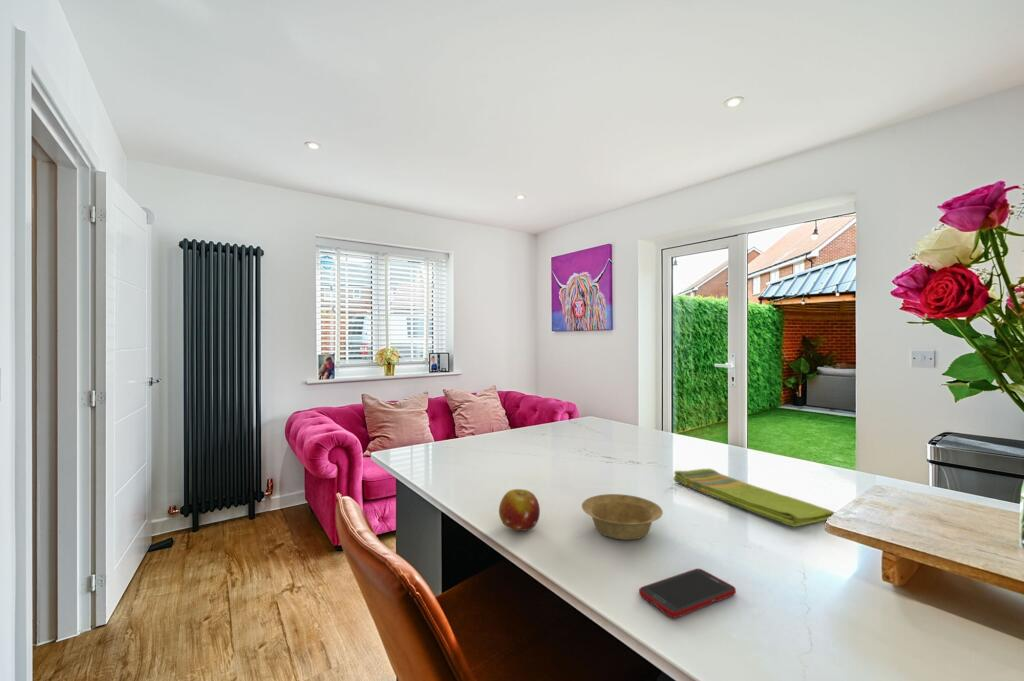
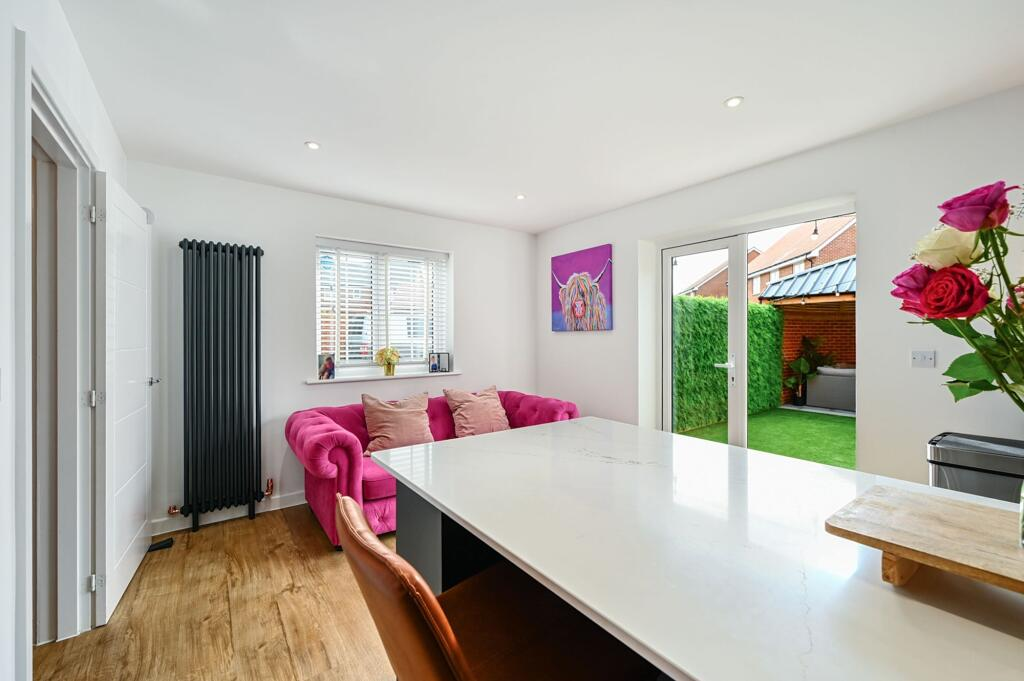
- dish towel (745, 491)
- bowl (621, 519)
- cell phone (687, 591)
- fruit (519, 509)
